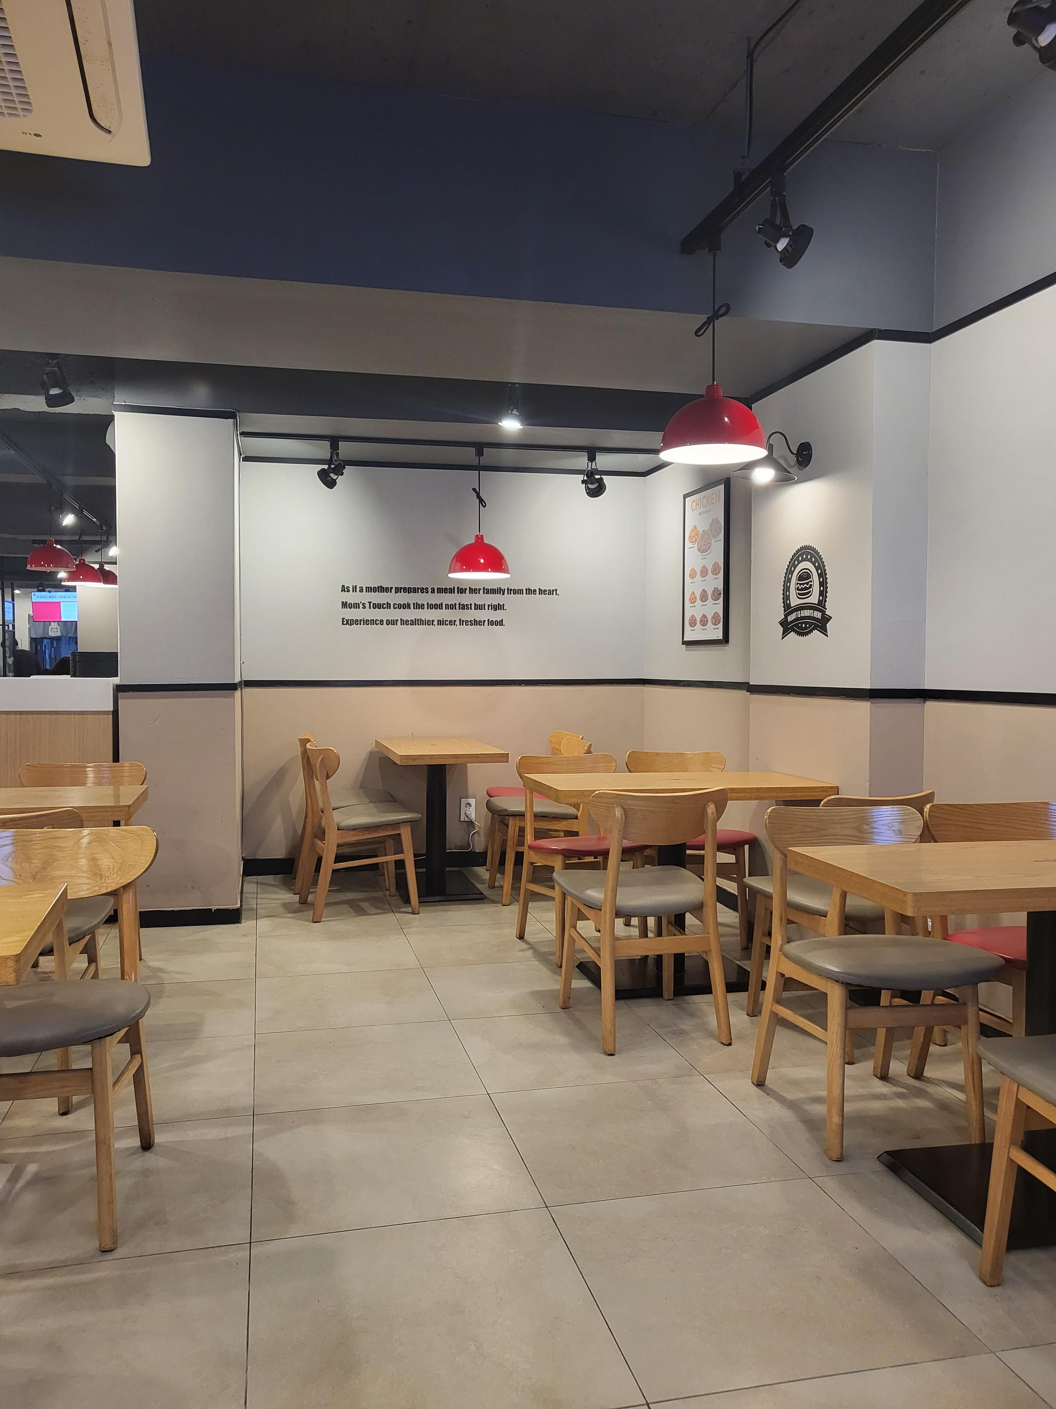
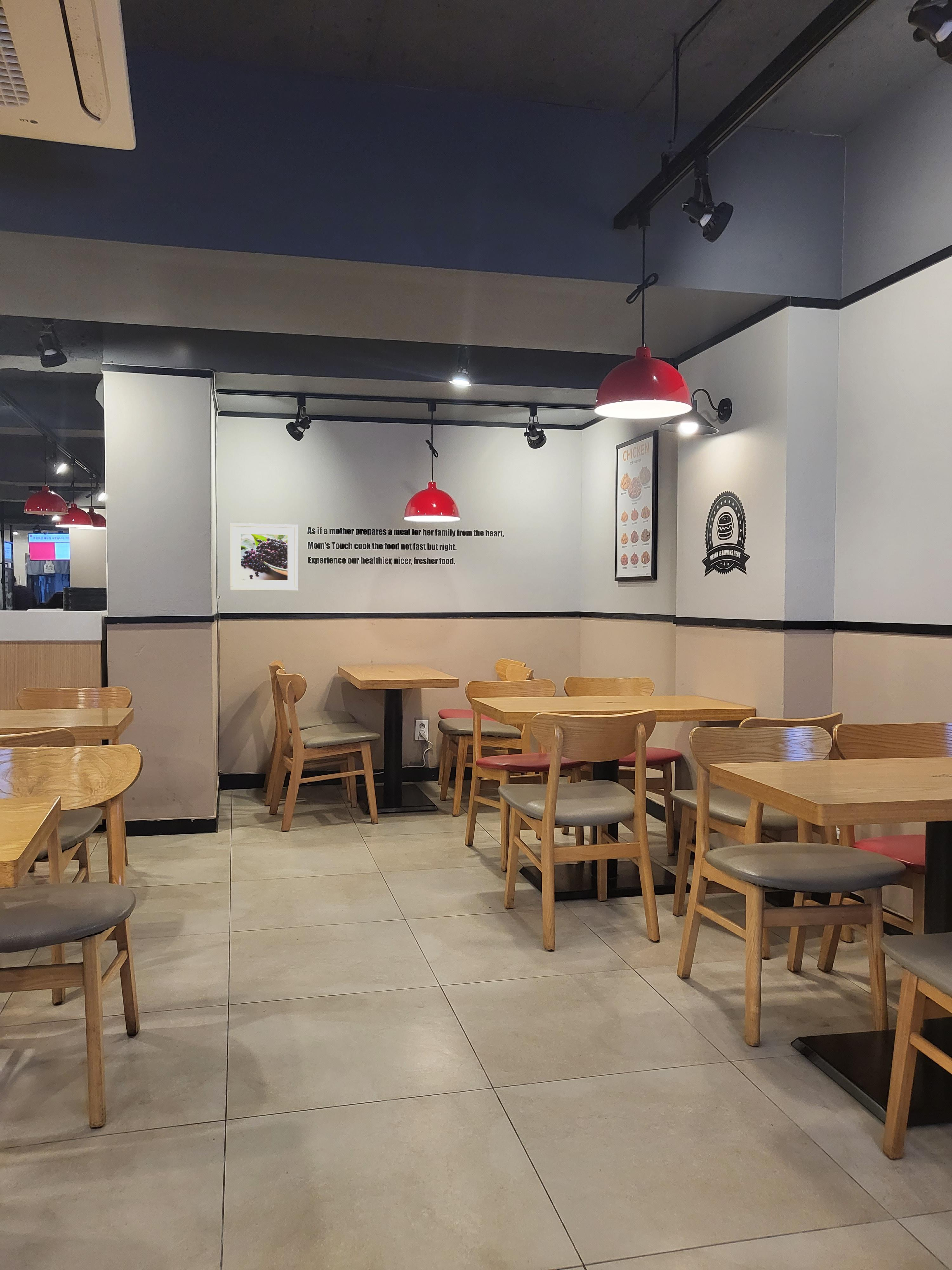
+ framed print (264, 557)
